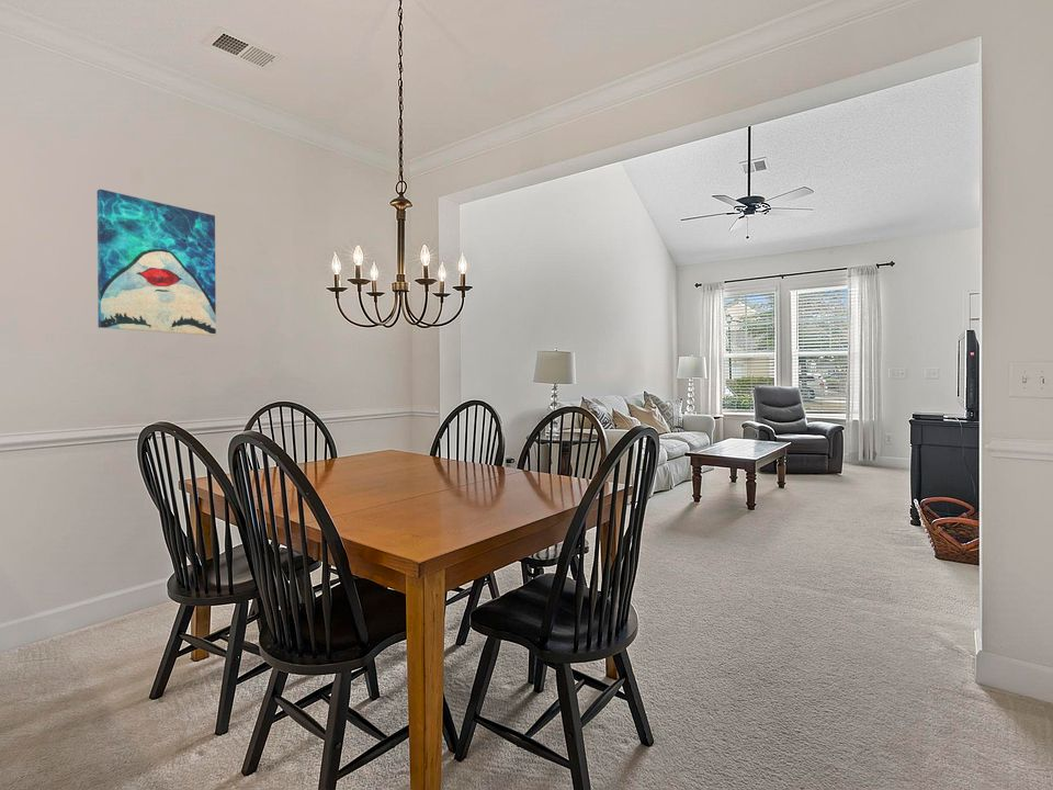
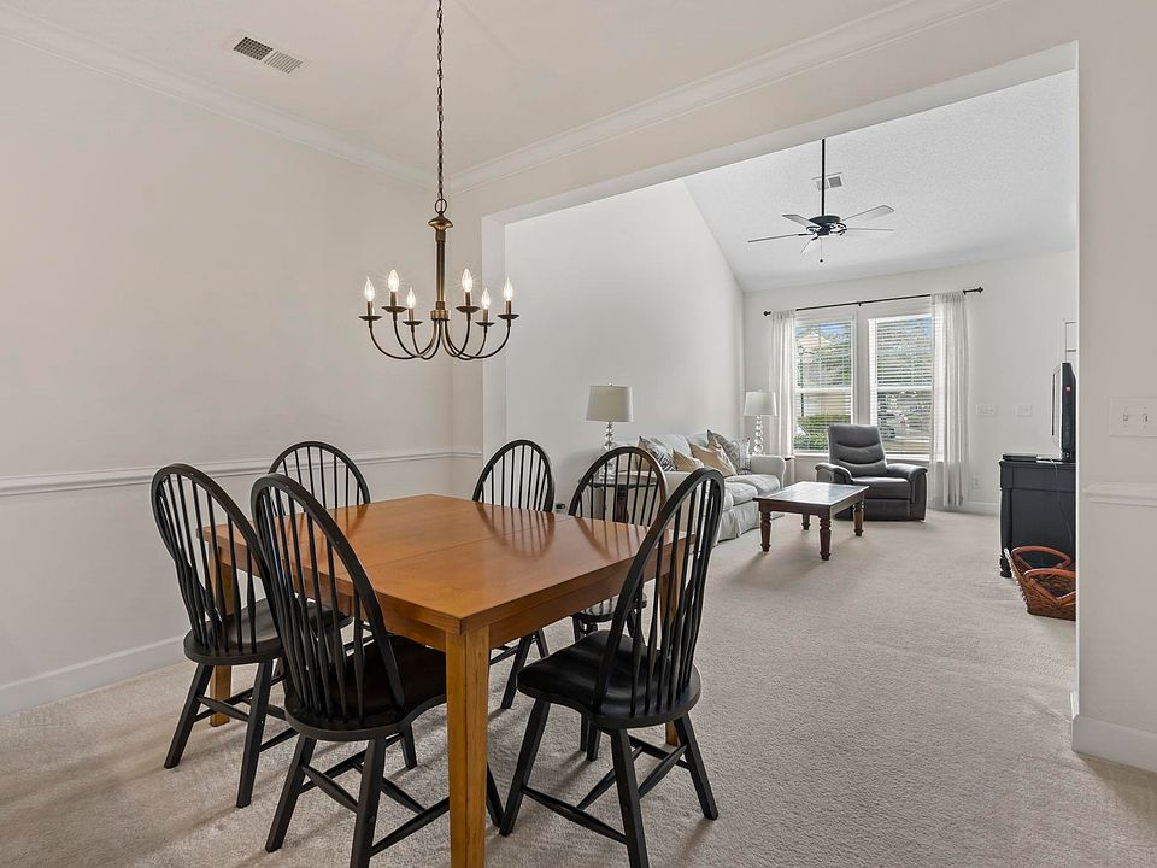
- wall art (160, 268)
